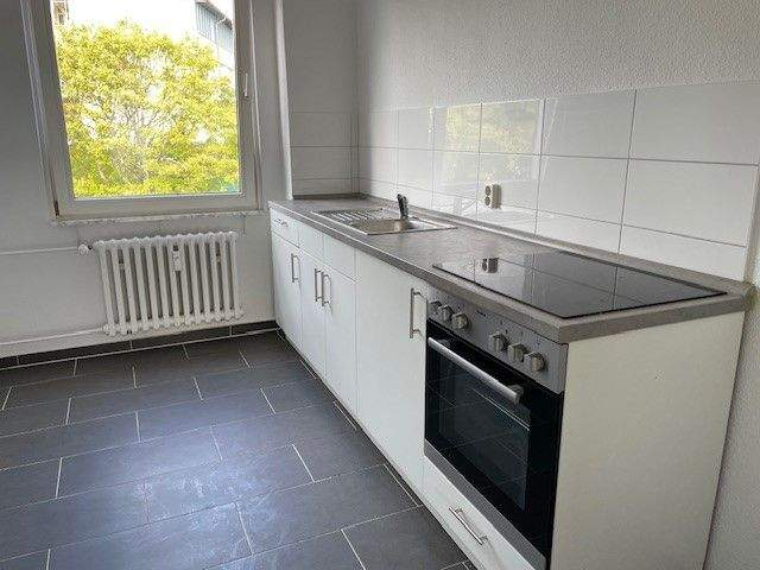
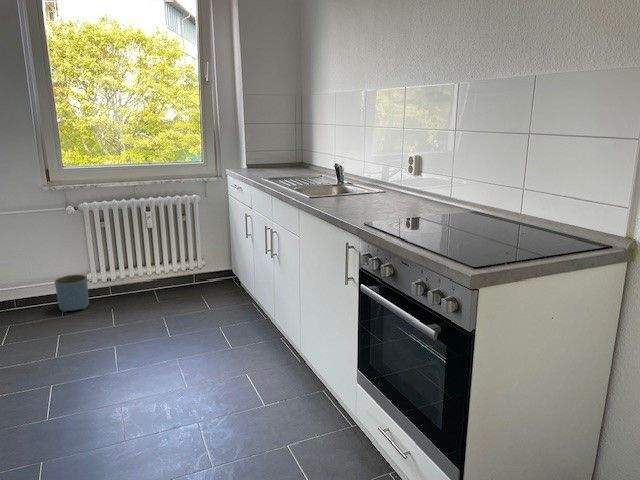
+ planter (72, 293)
